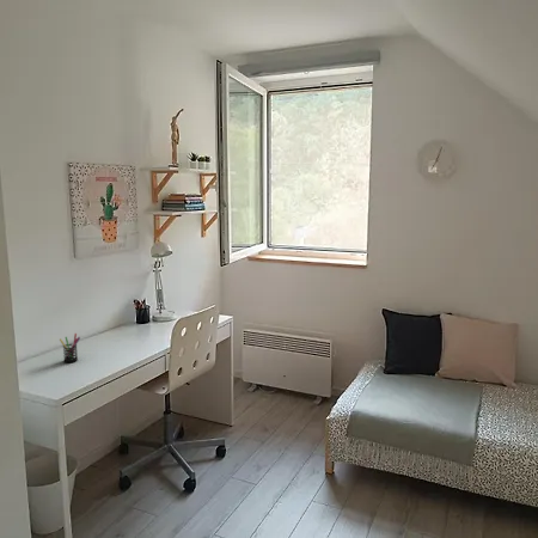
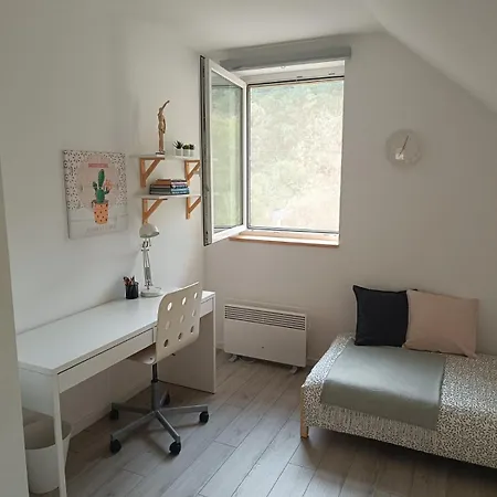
- pen holder (69, 348)
